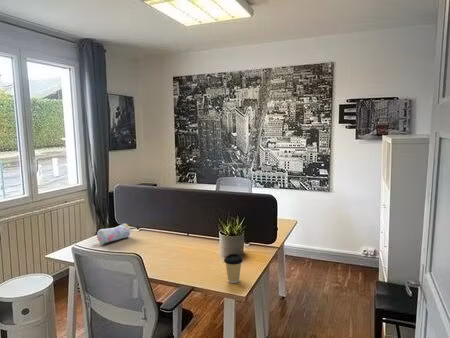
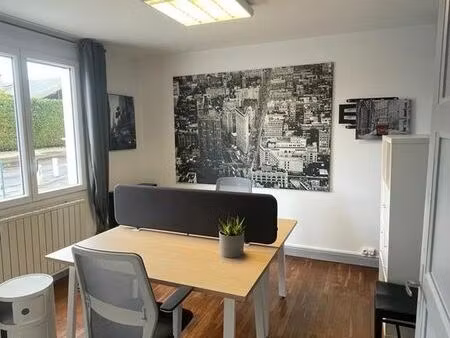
- pencil case (114, 233)
- coffee cup (233, 268)
